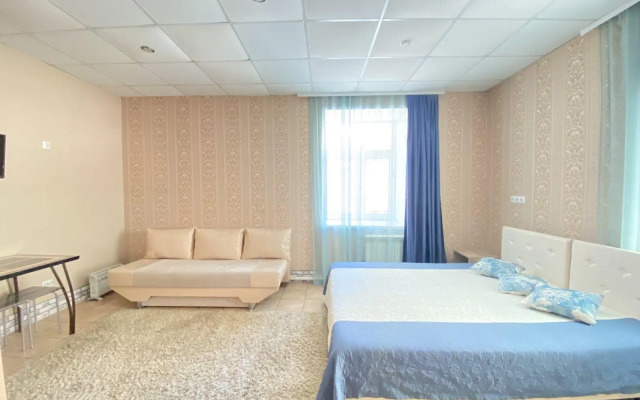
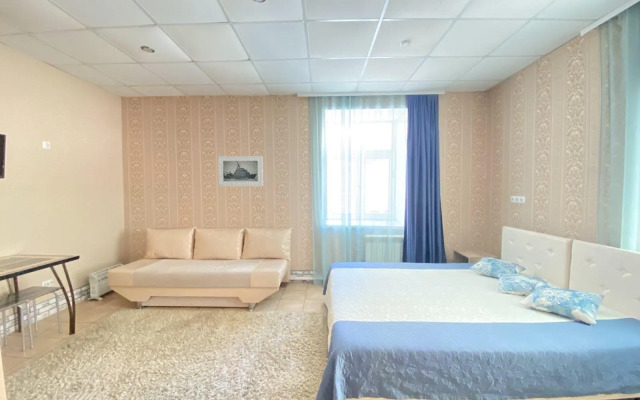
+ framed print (240, 171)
